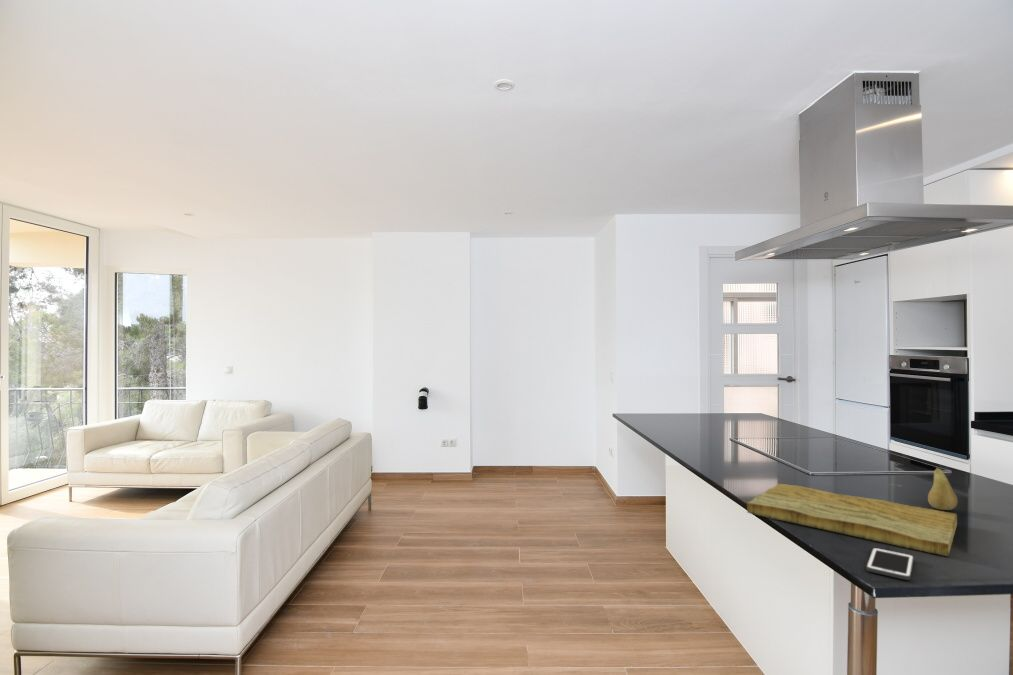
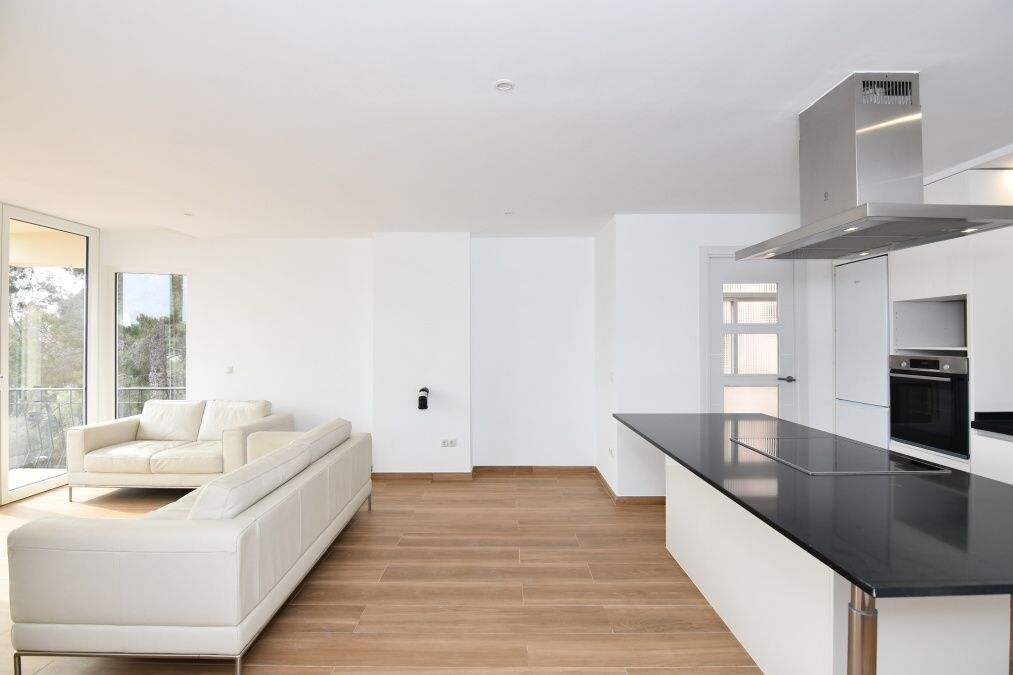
- cutting board (848, 511)
- fruit (942, 489)
- cell phone (890, 563)
